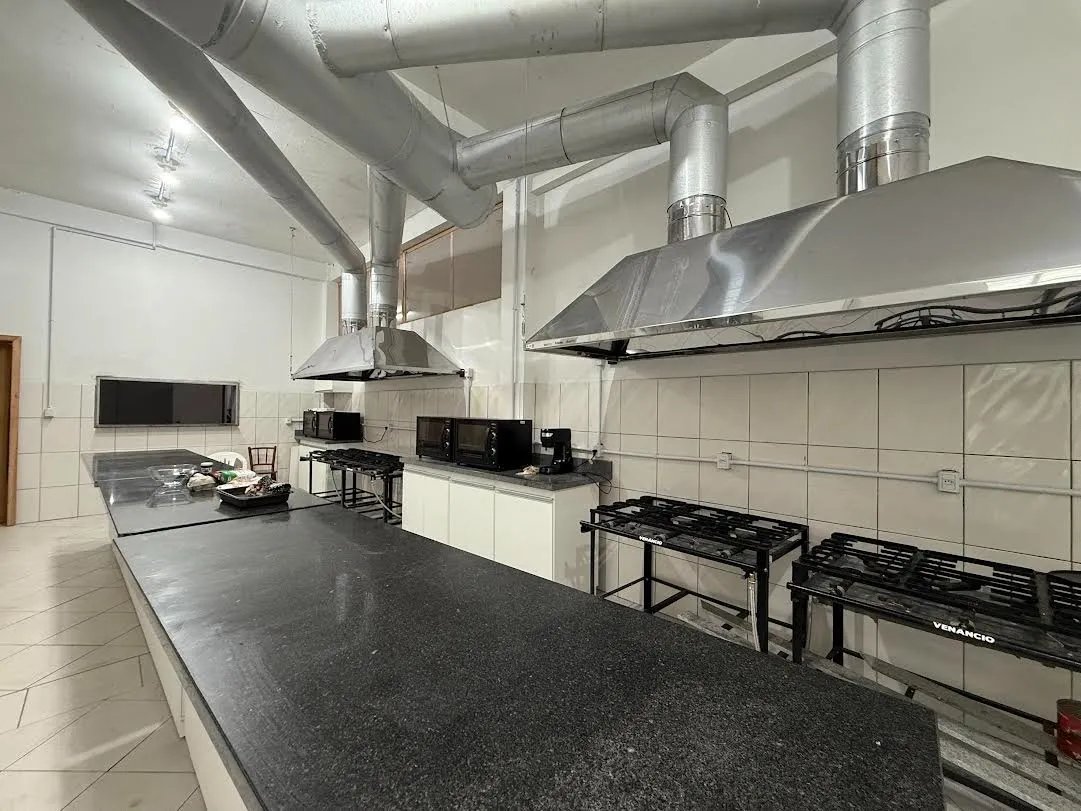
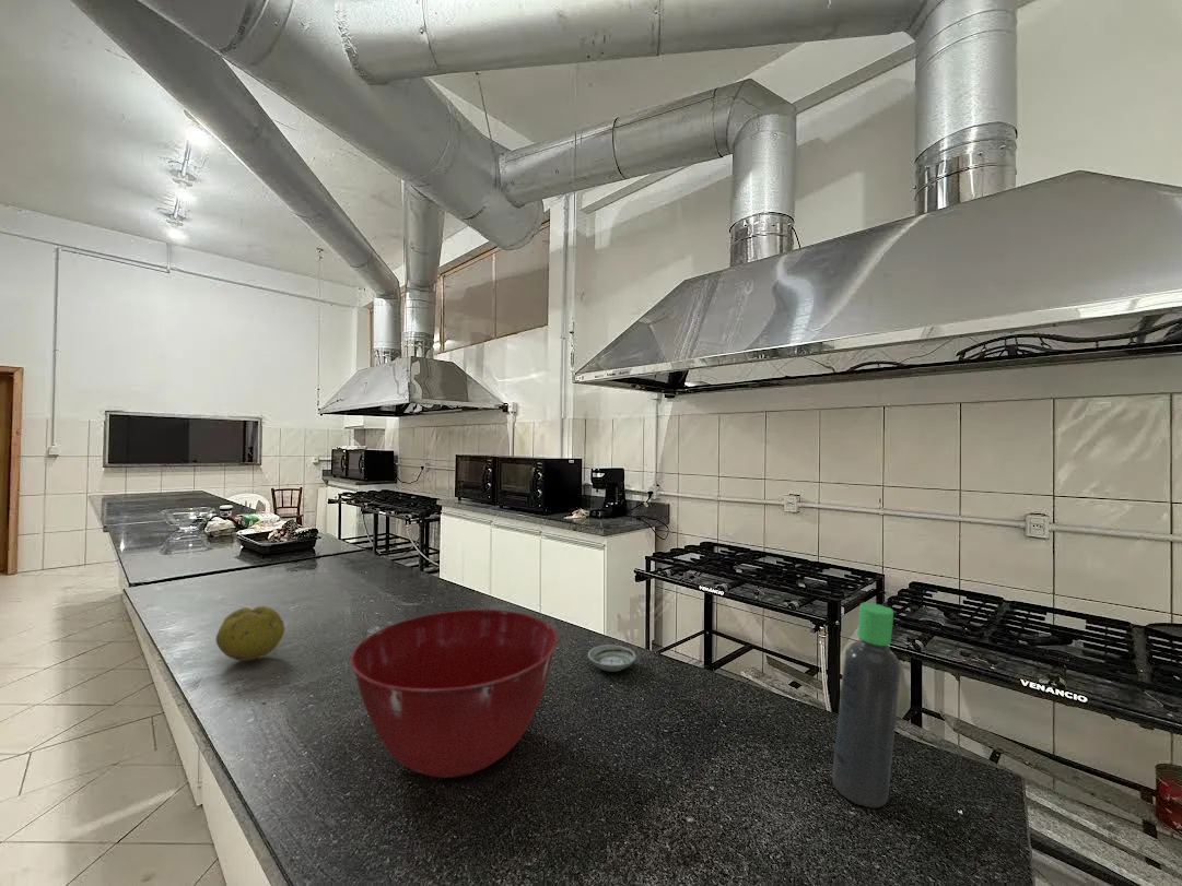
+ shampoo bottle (865, 699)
+ saucer (611, 660)
+ mixing bowl (458, 693)
+ fruit (250, 634)
